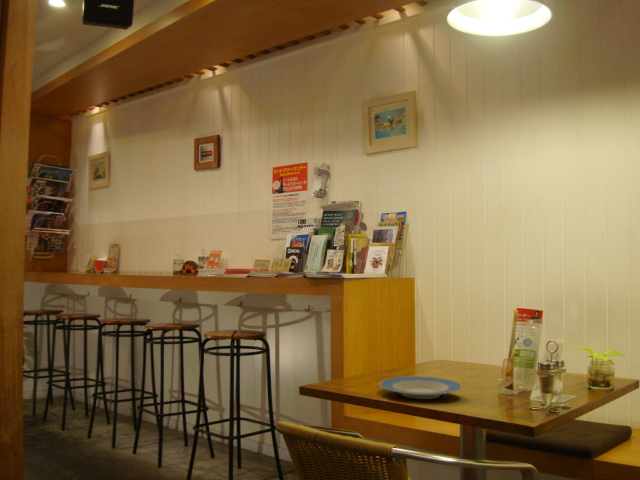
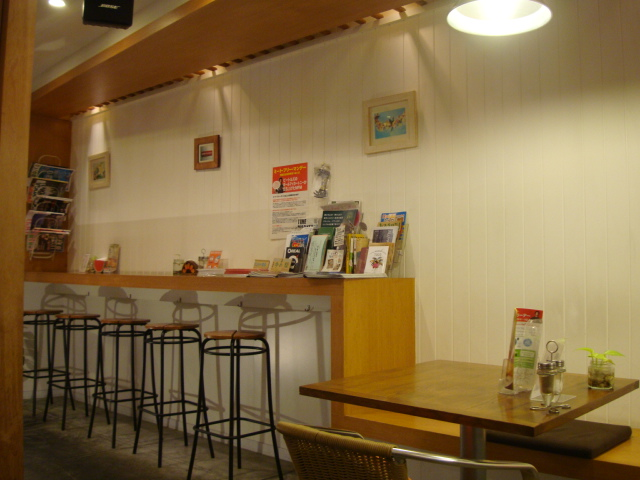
- plate (420, 389)
